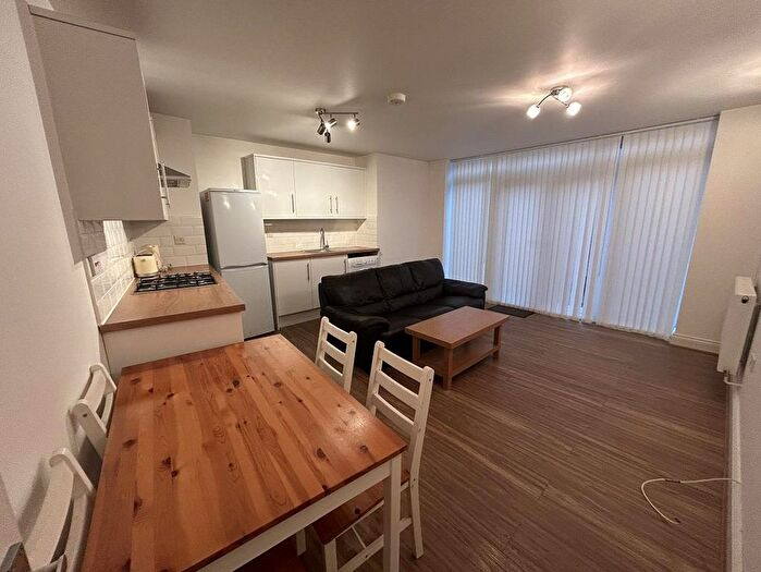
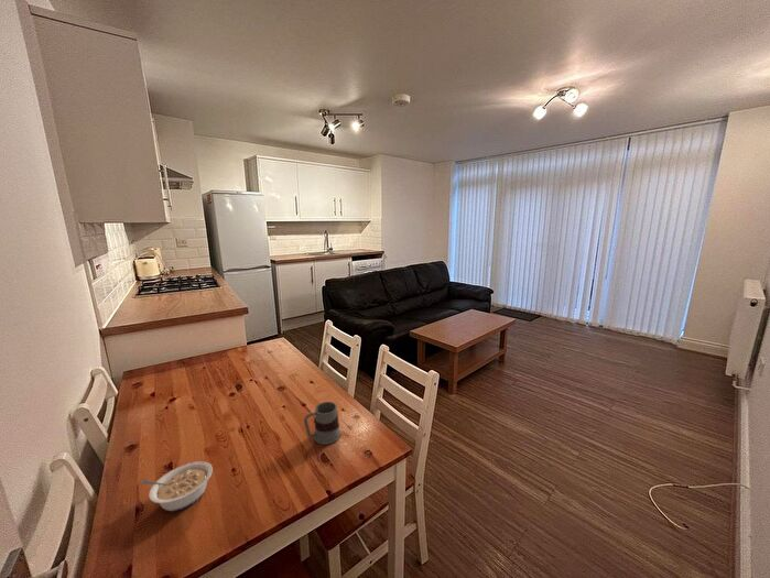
+ legume (181, 488)
+ mug (322, 423)
